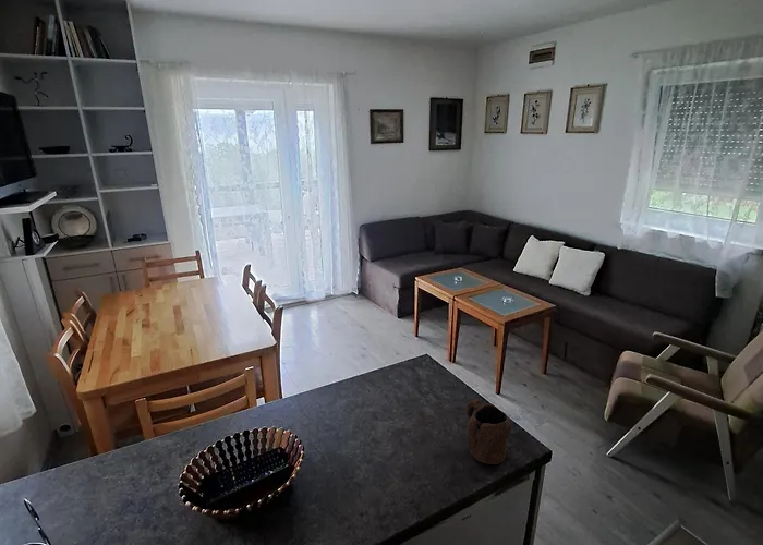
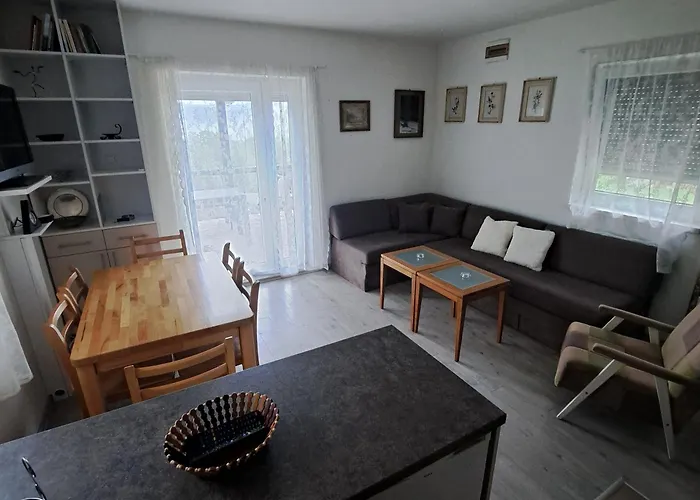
- mug (482, 426)
